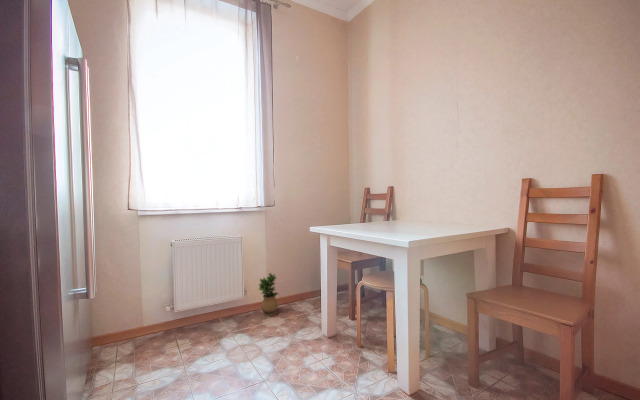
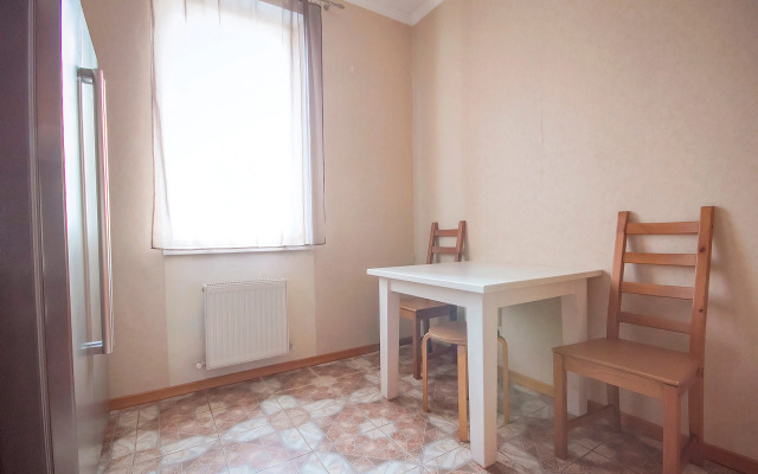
- potted plant (267, 293)
